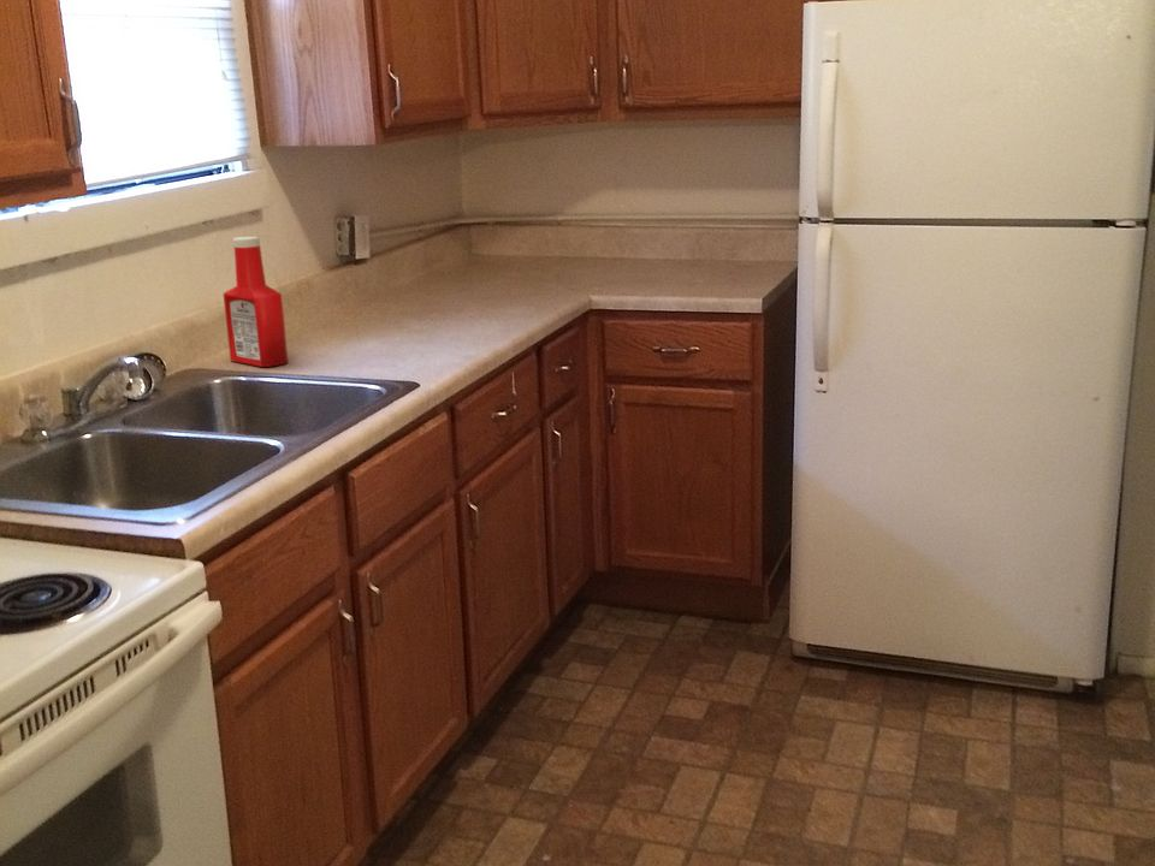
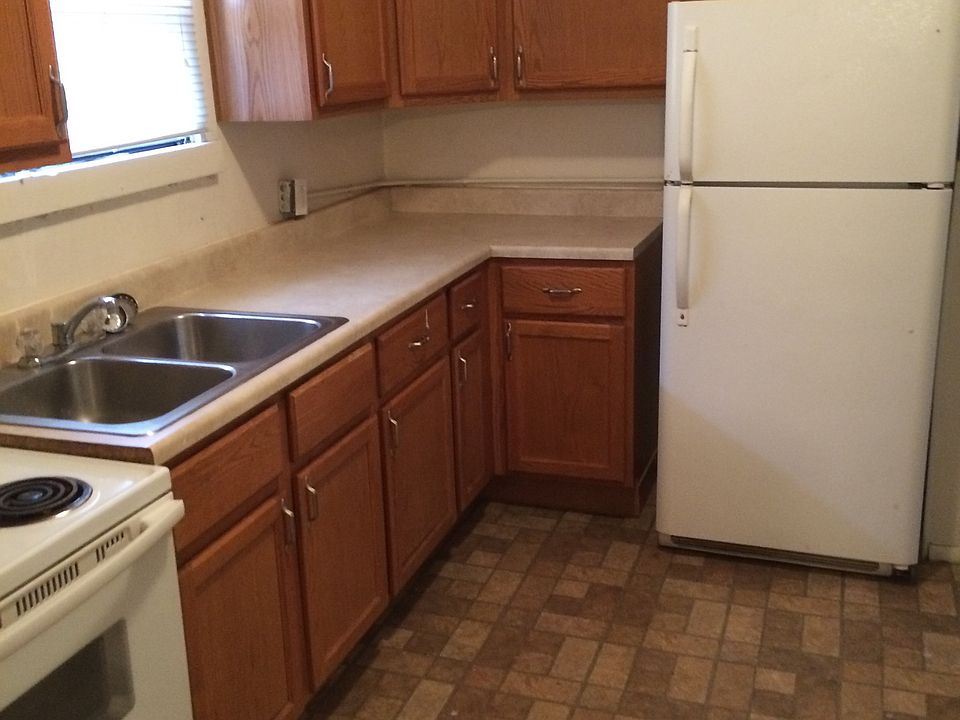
- soap bottle (253, 299)
